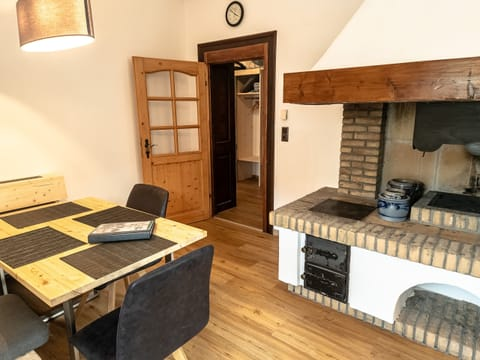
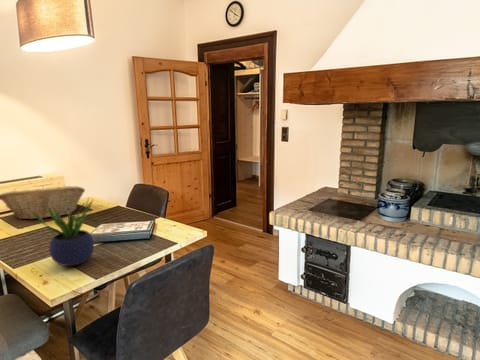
+ fruit basket (44, 199)
+ potted plant (66, 231)
